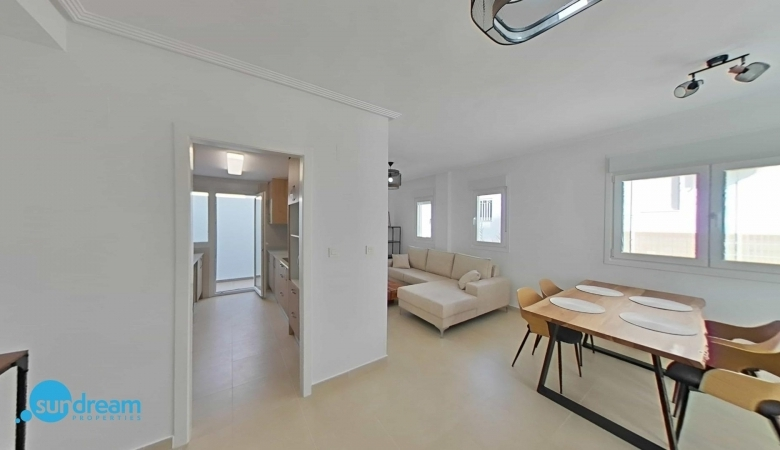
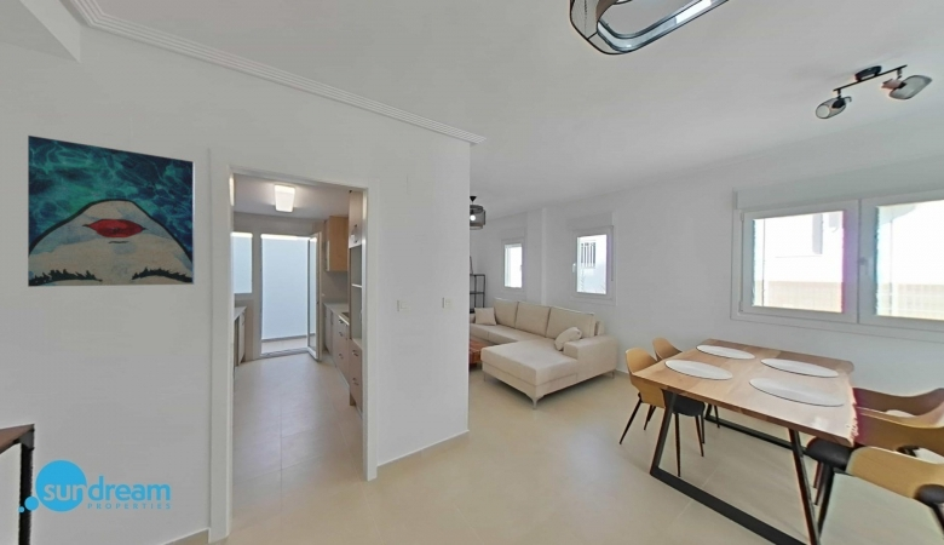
+ wall art (120, 218)
